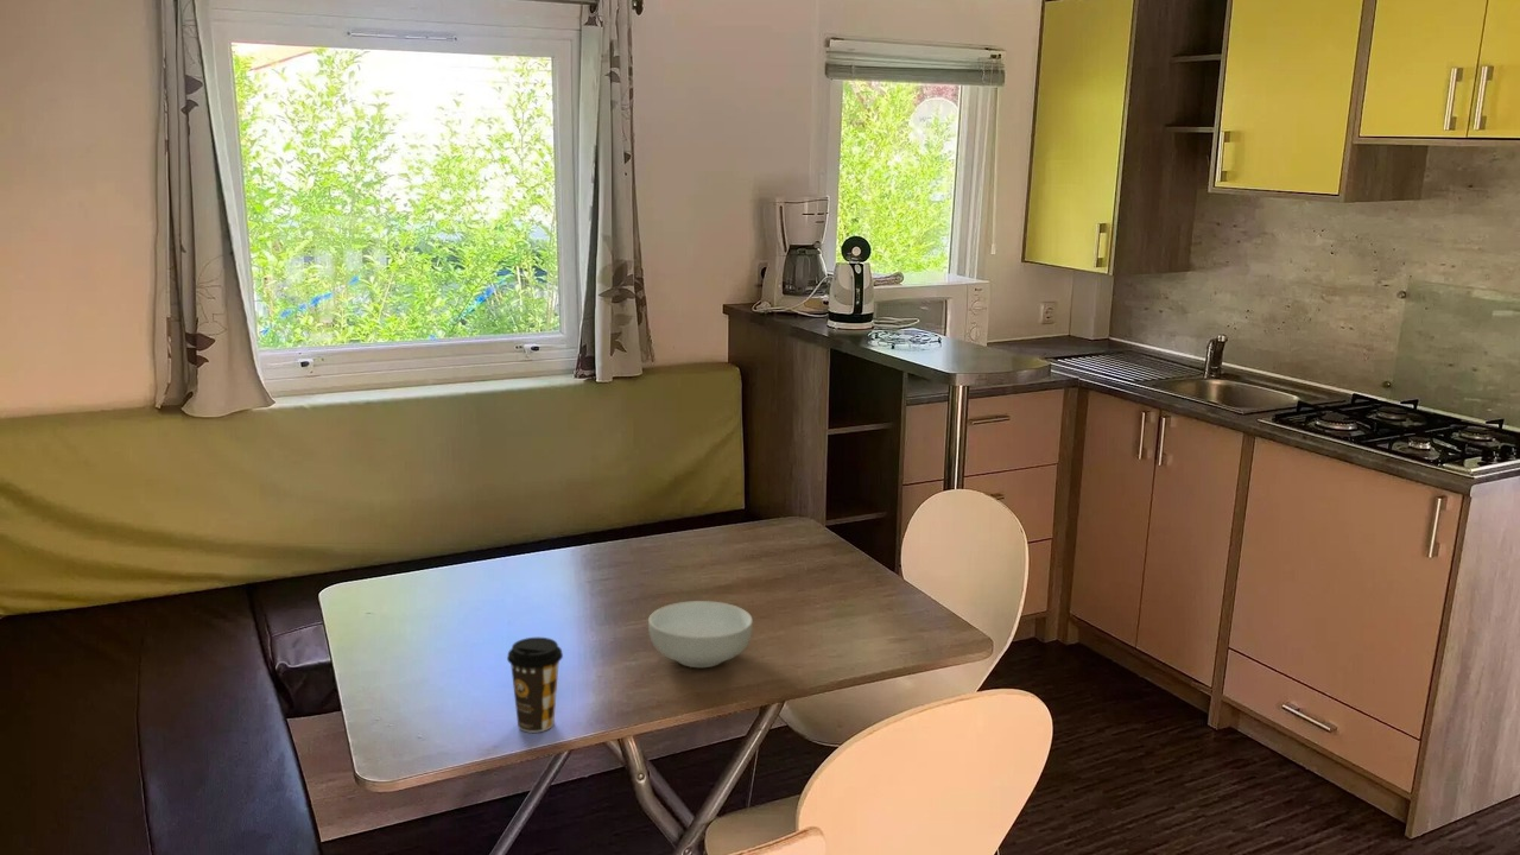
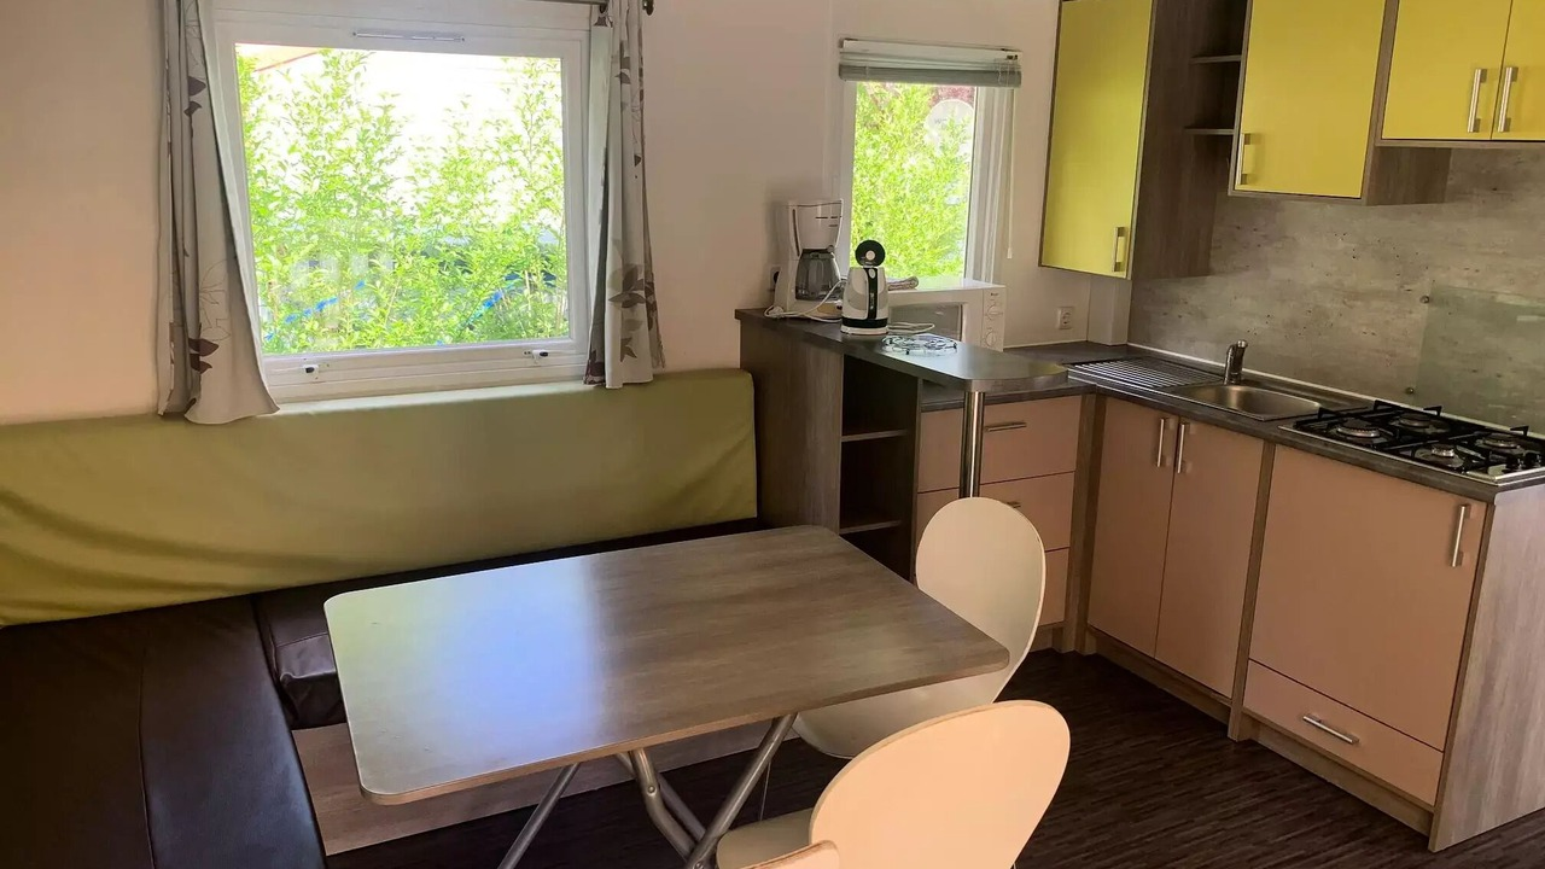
- cereal bowl (699, 638)
- coffee cup (534, 685)
